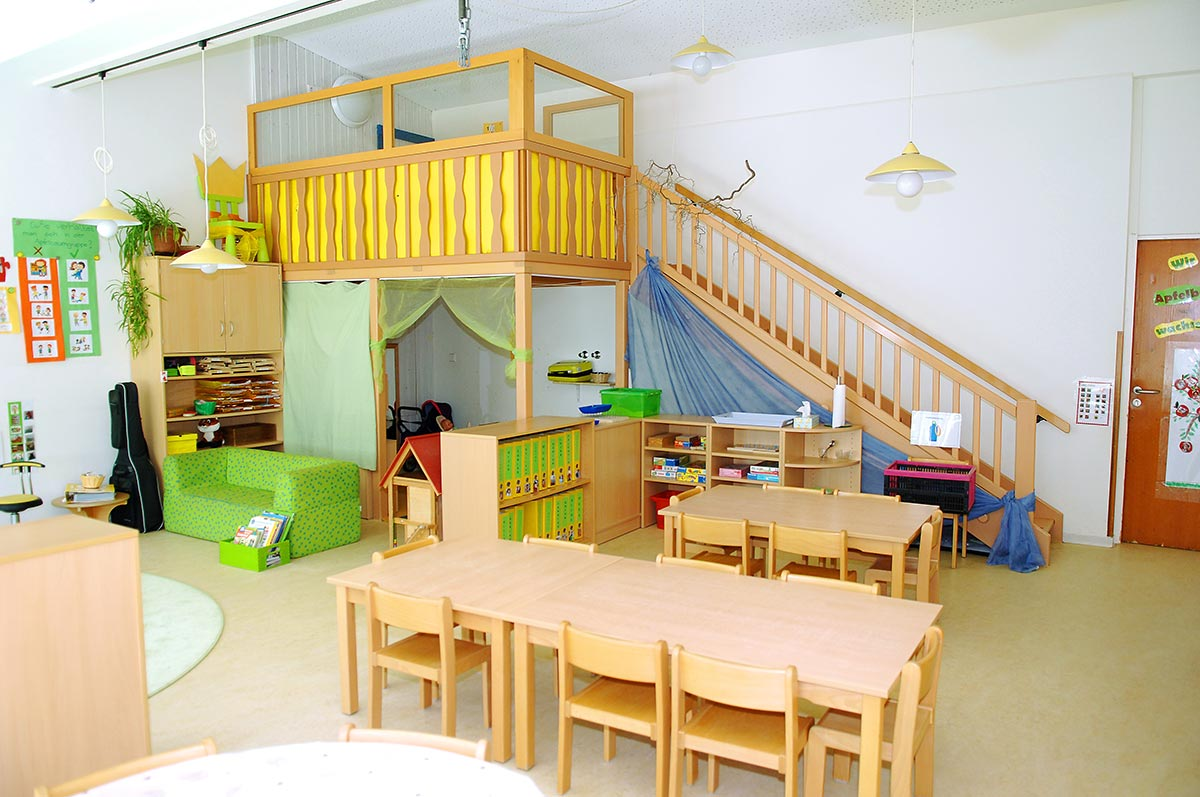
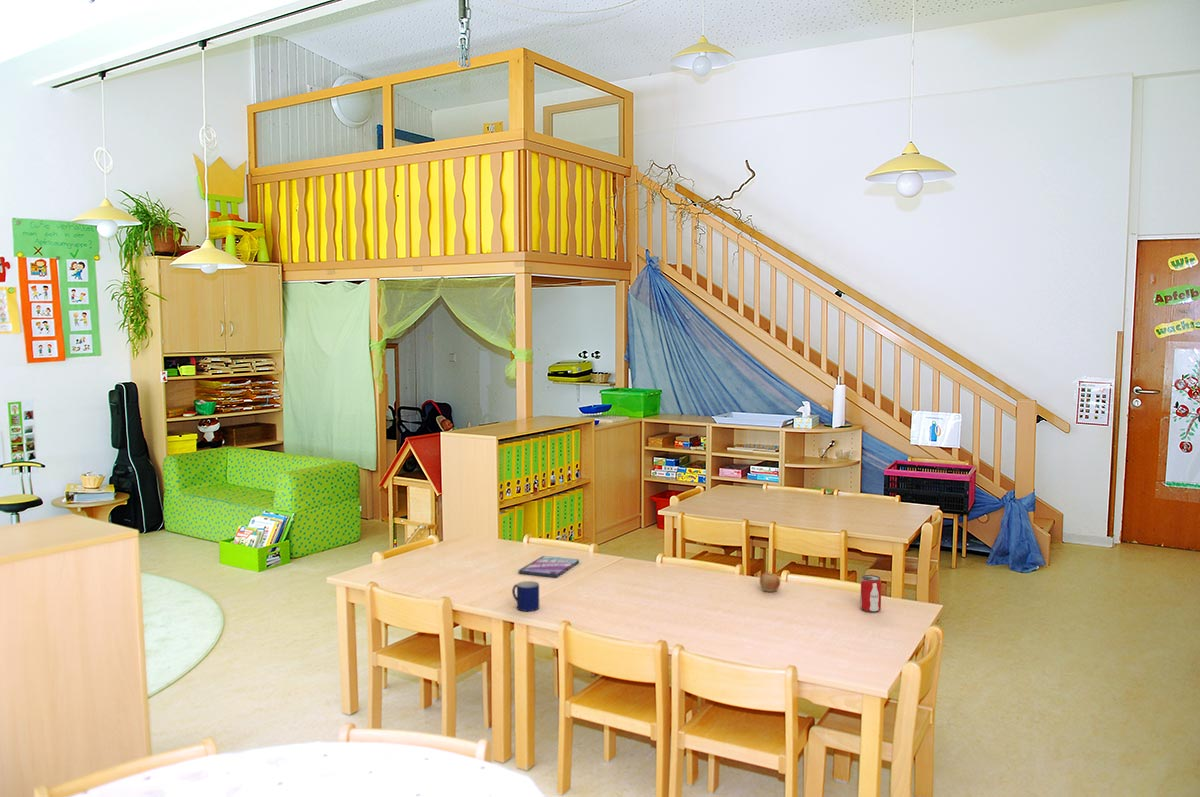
+ mug (524, 595)
+ beverage can (870, 593)
+ apple (769, 581)
+ video game case (549, 566)
